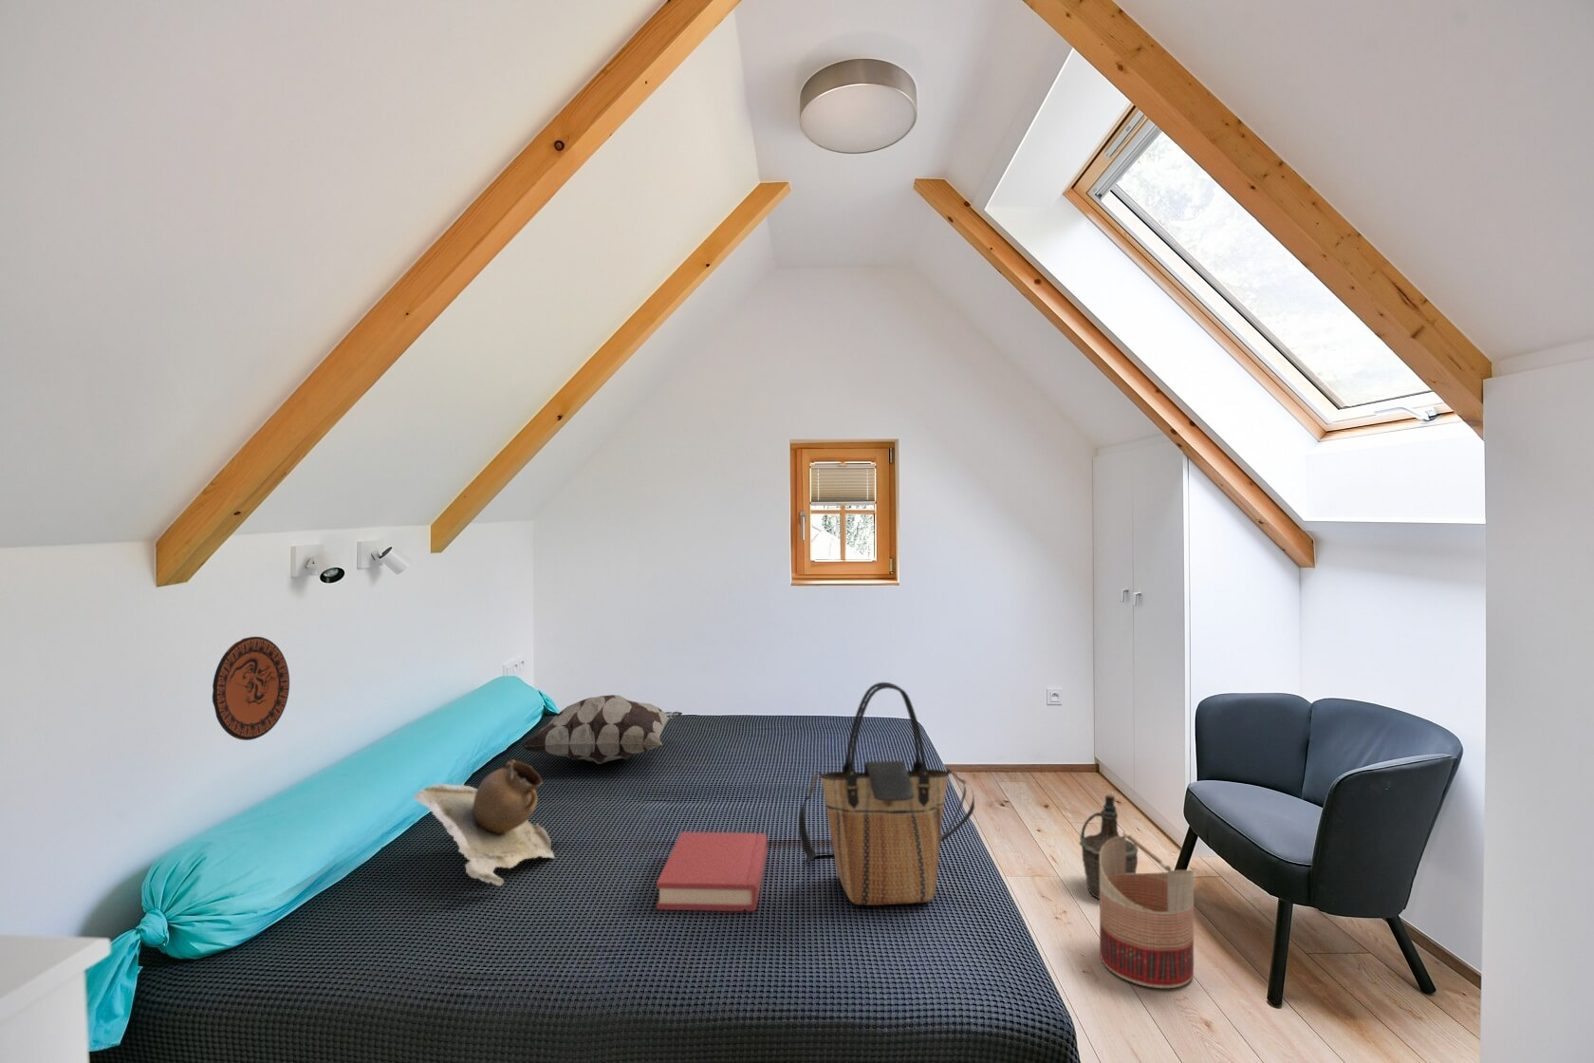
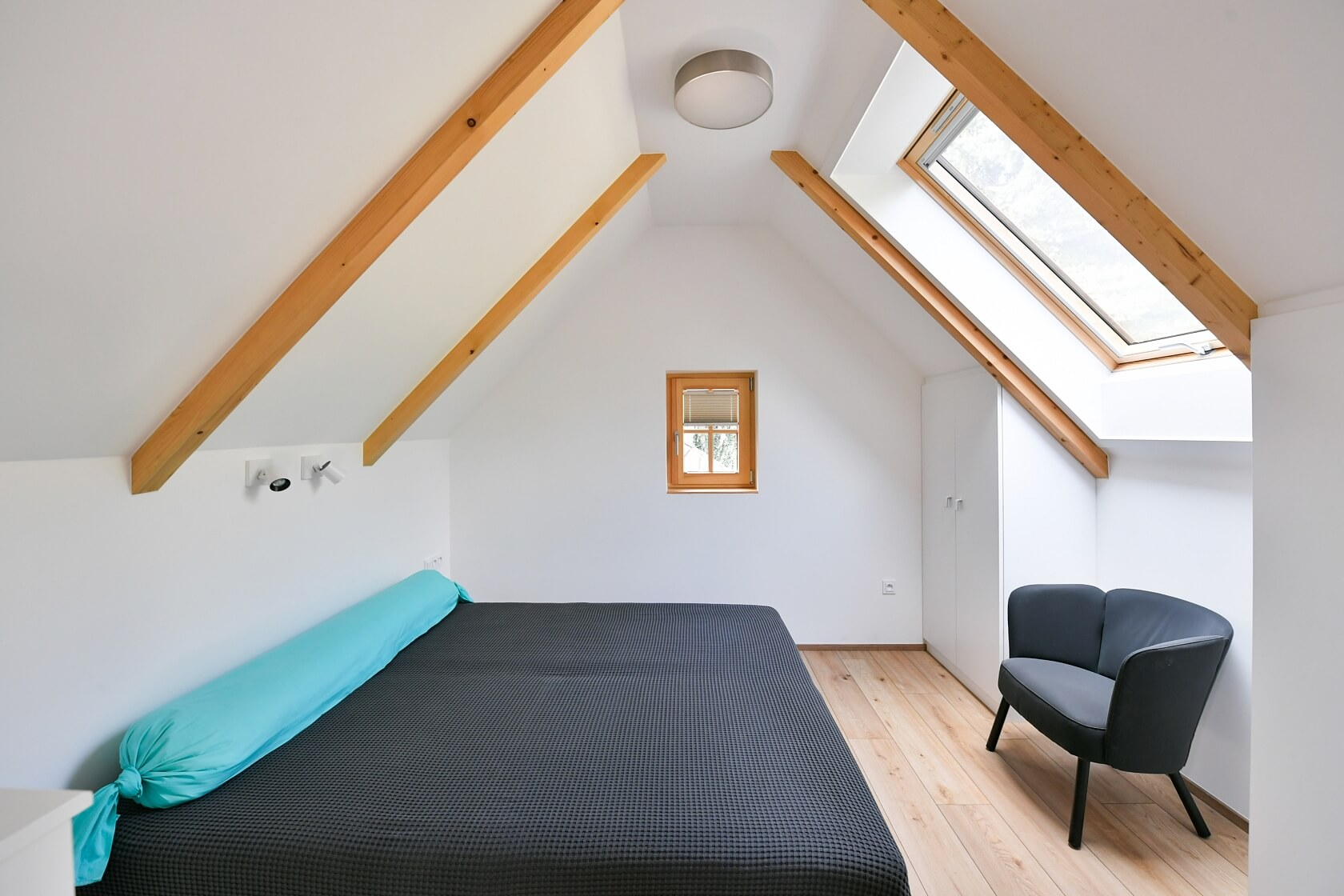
- tote bag (885, 778)
- decorative pillow (608, 727)
- clay pot (478, 819)
- basket (1146, 905)
- bottle (1107, 841)
- hardback book (715, 868)
- decorative plate (250, 687)
